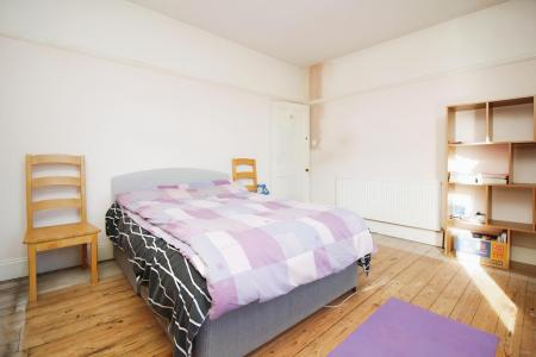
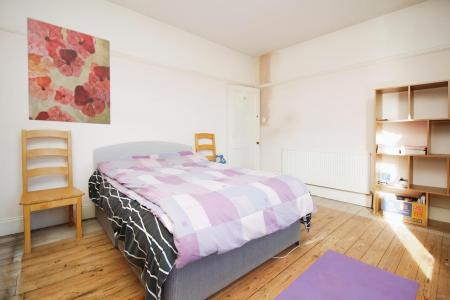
+ wall art (73, 76)
